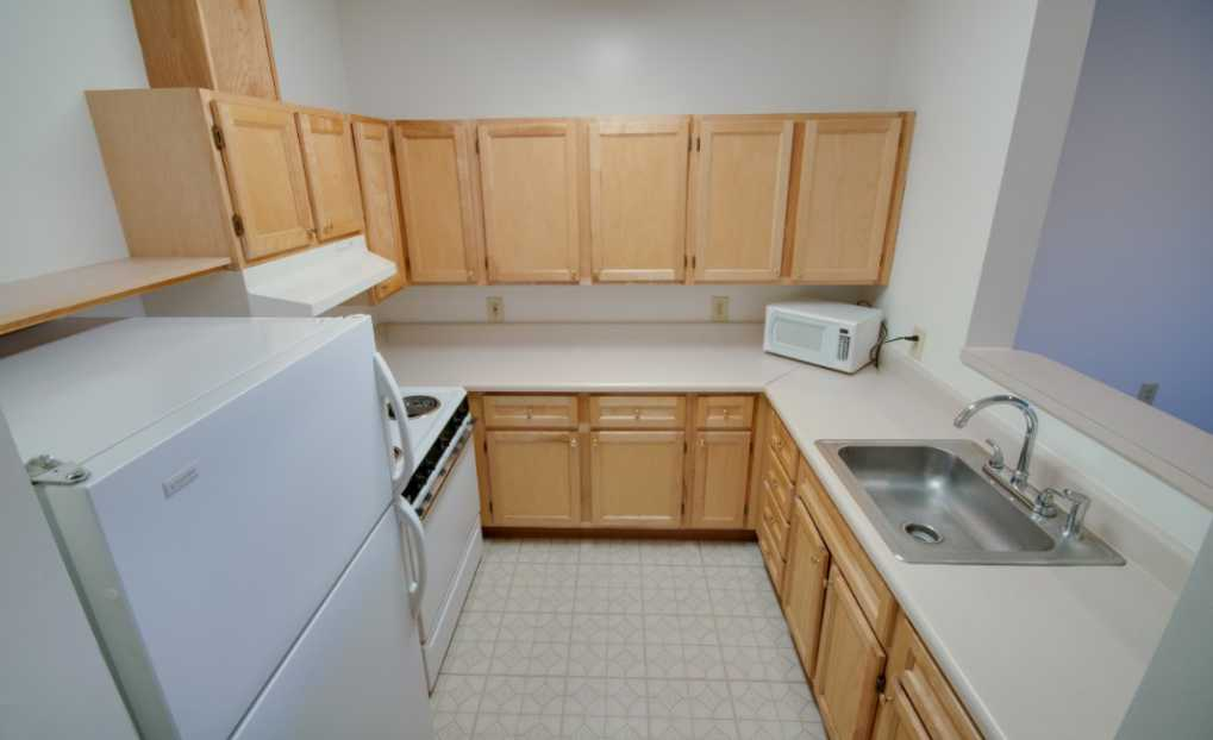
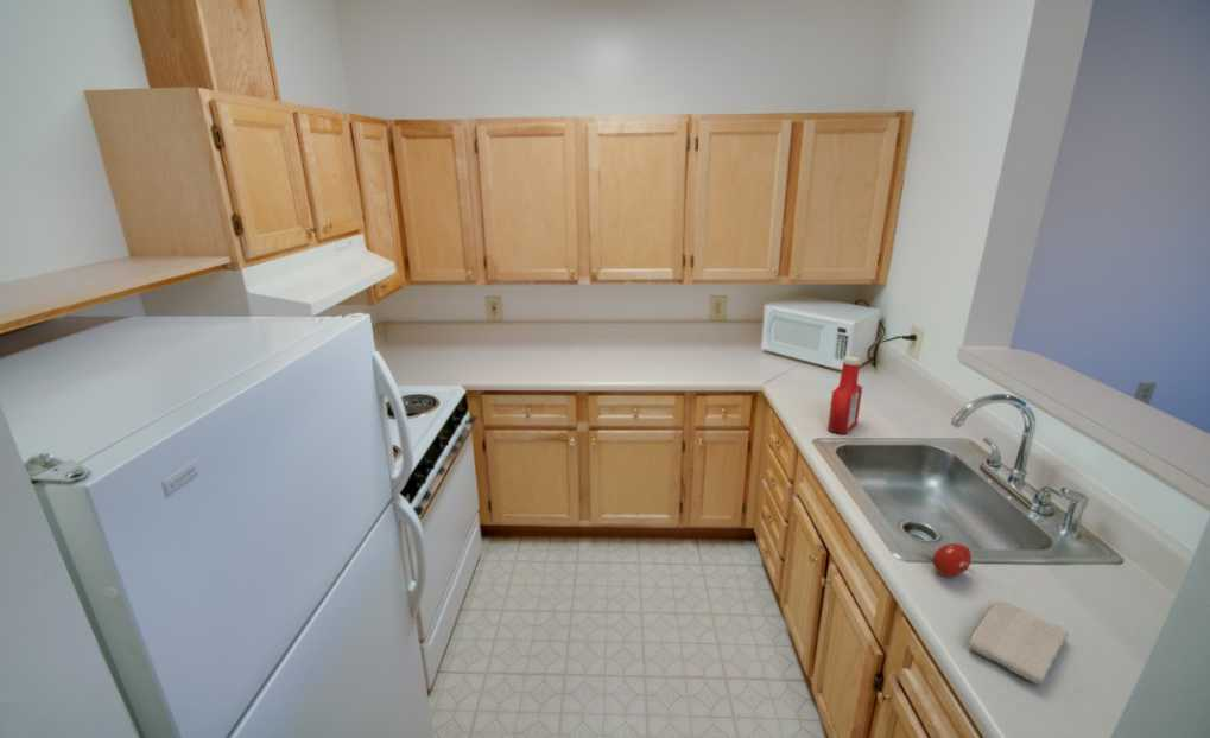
+ washcloth (1019, 638)
+ fruit (952, 558)
+ soap bottle (847, 393)
